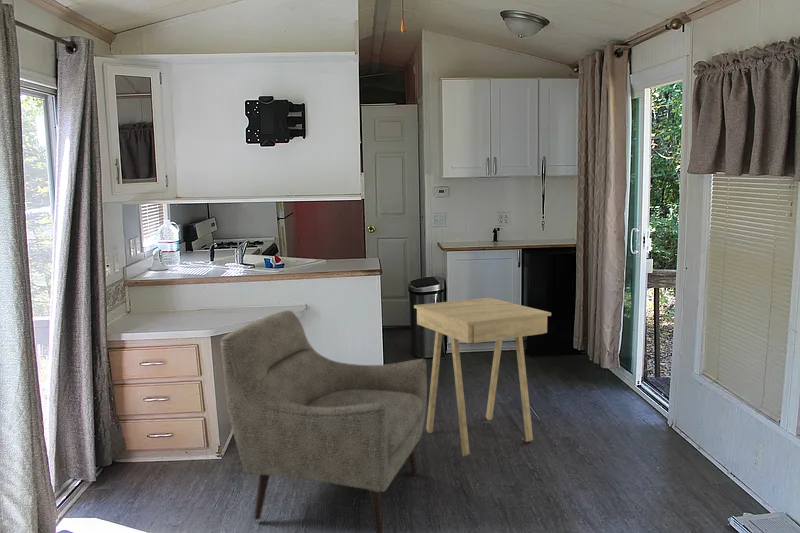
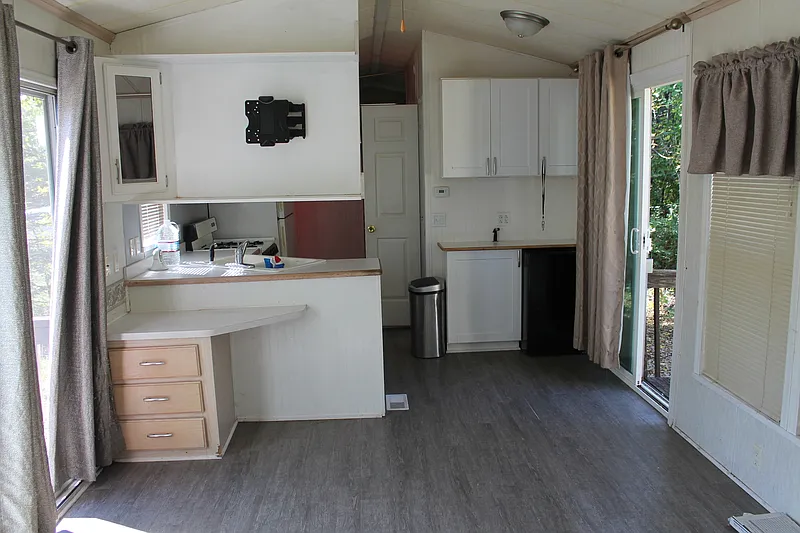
- side table (491, 374)
- chair (329, 409)
